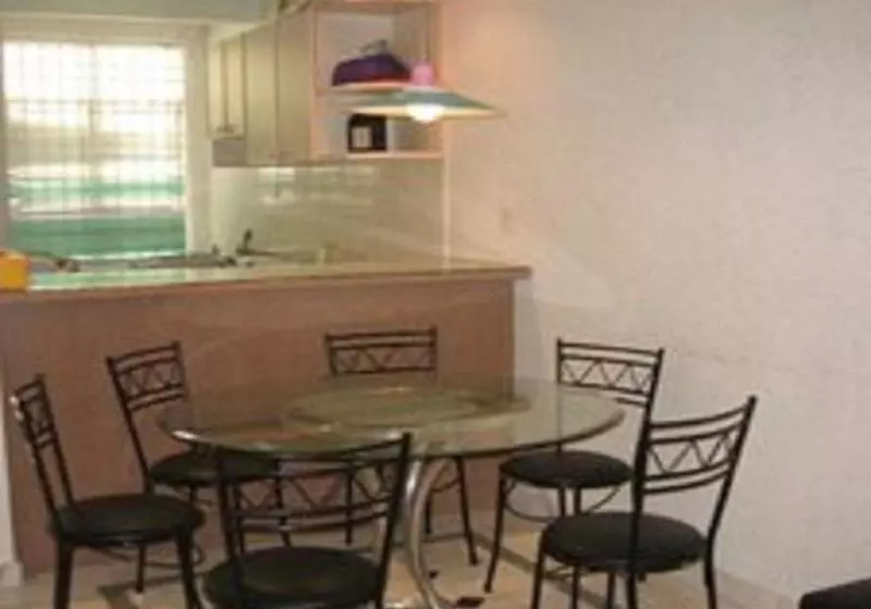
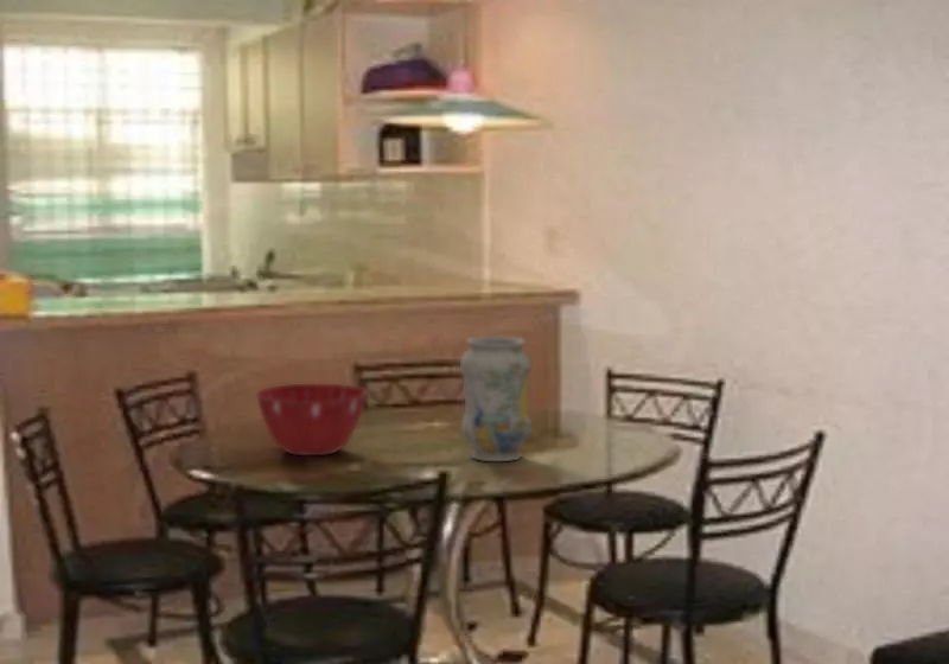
+ mixing bowl (312, 421)
+ vase (496, 397)
